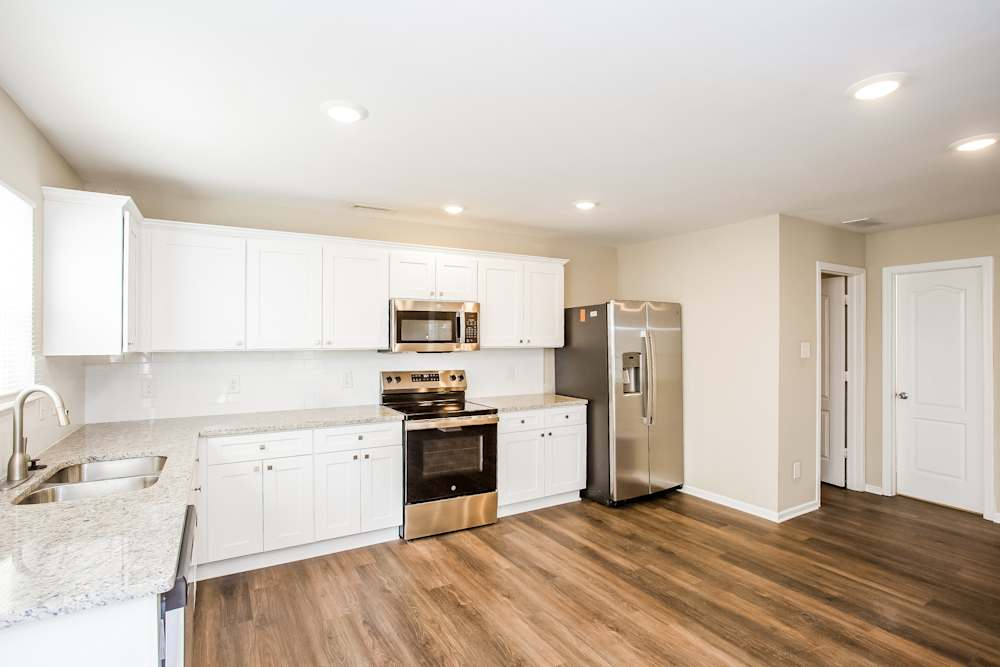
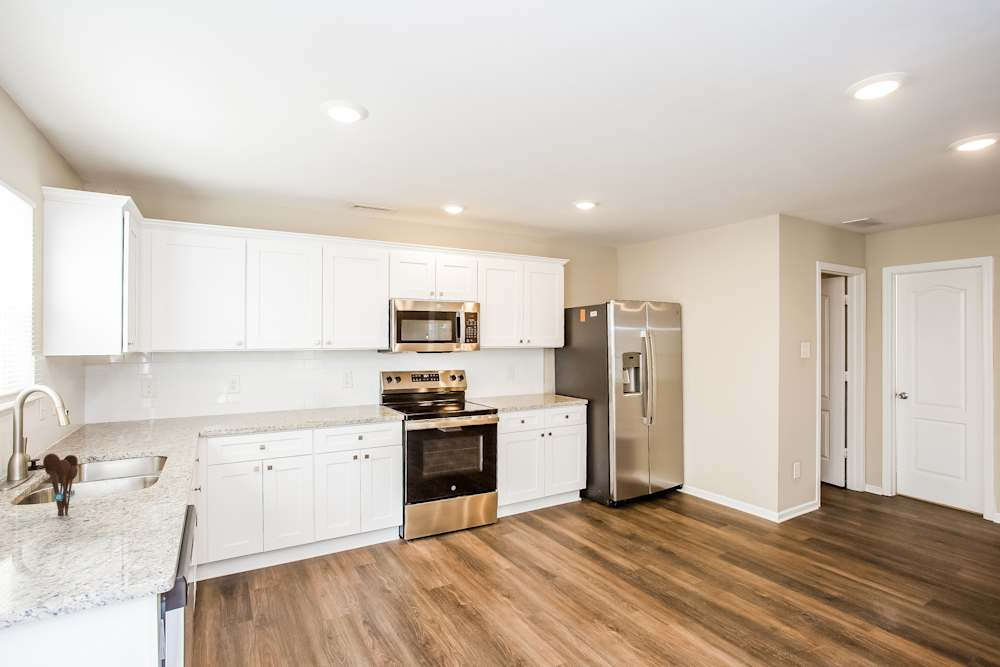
+ utensil holder (60, 483)
